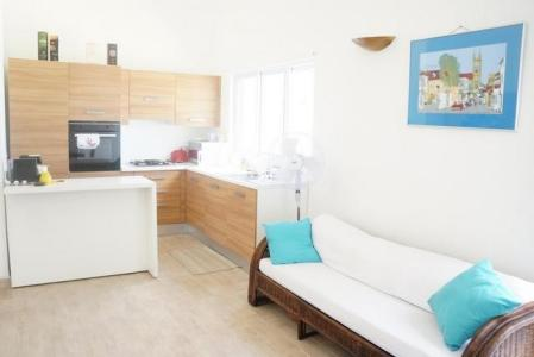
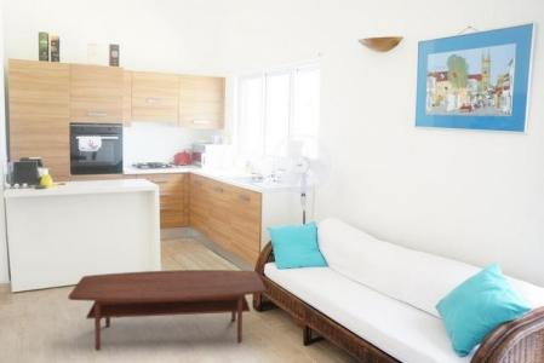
+ coffee table (171, 309)
